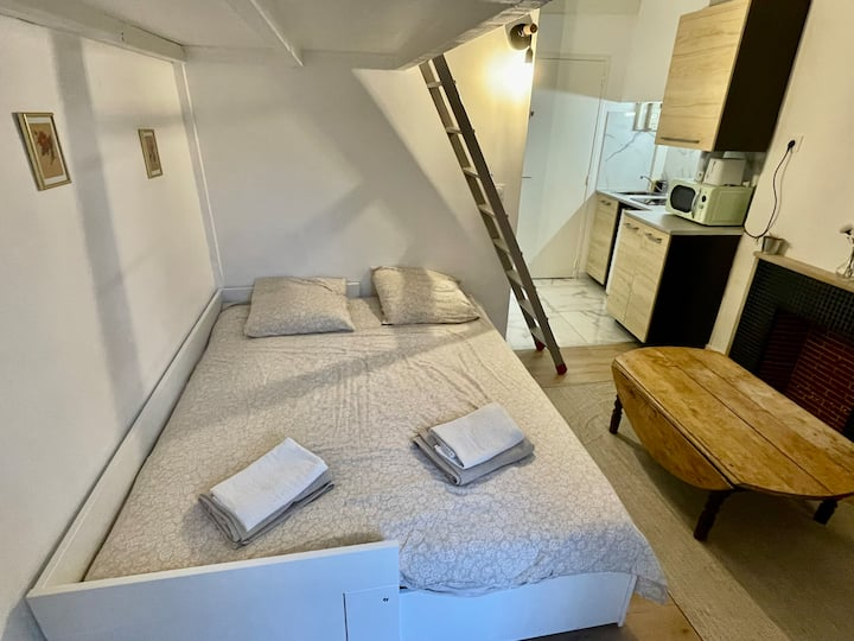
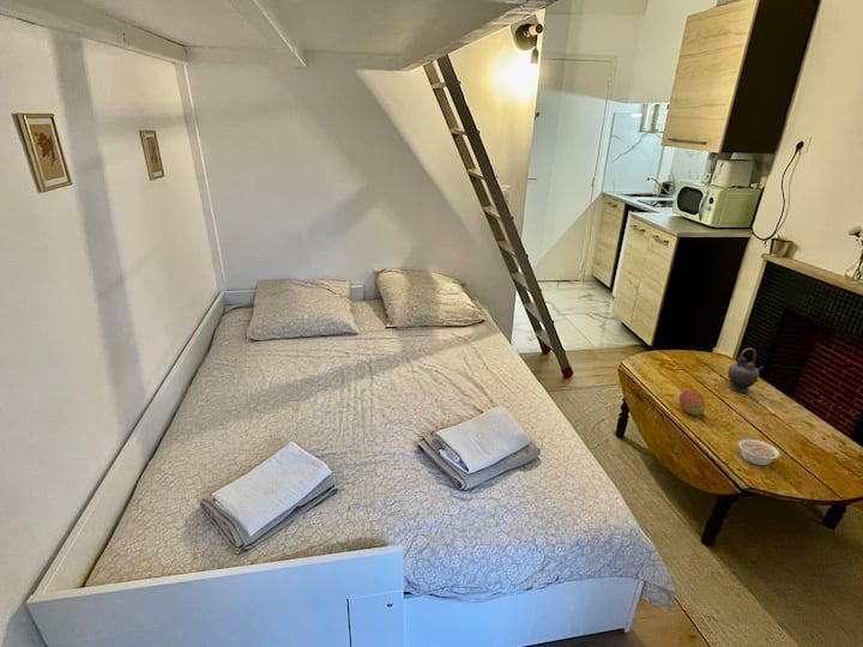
+ legume (759, 452)
+ teapot (747, 369)
+ fruit (692, 403)
